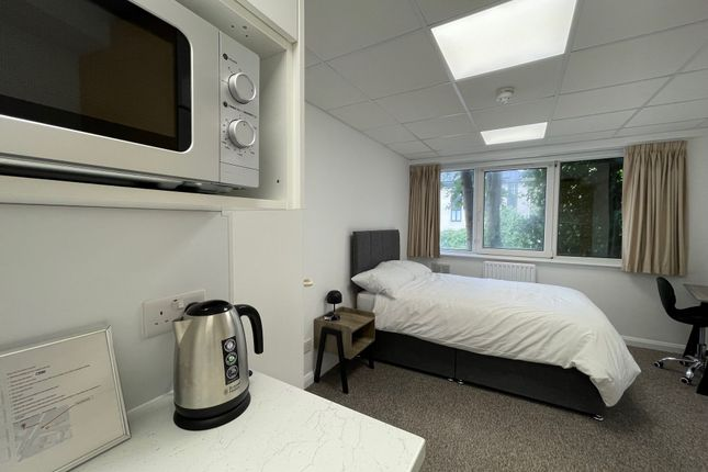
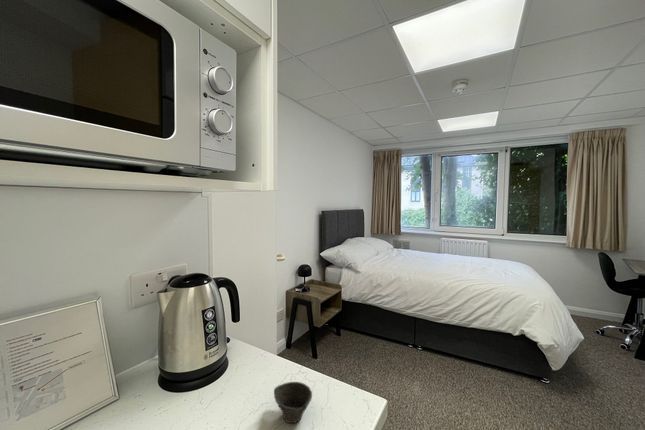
+ cup (291, 402)
